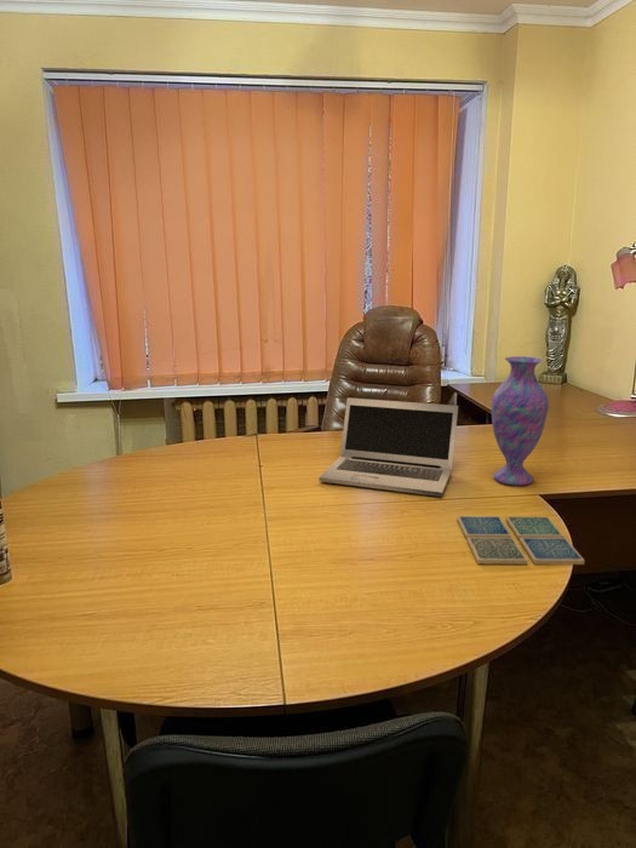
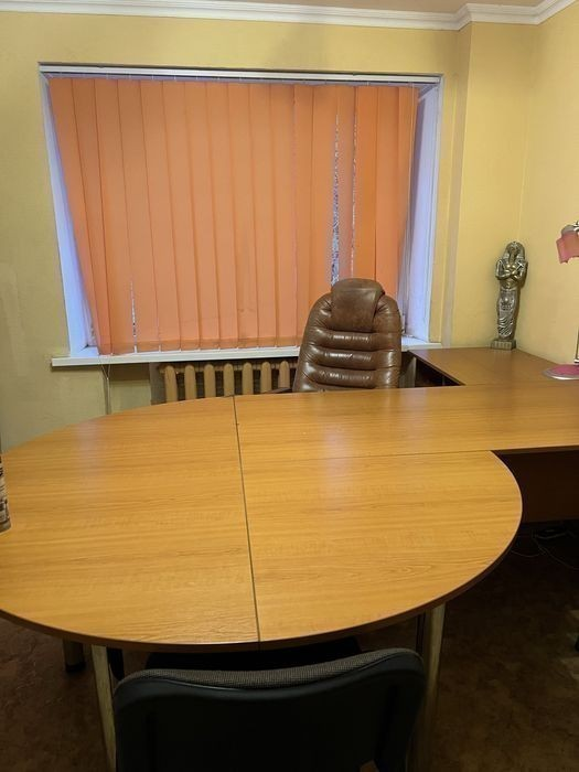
- drink coaster (514, 539)
- vase (517, 420)
- laptop (390, 442)
